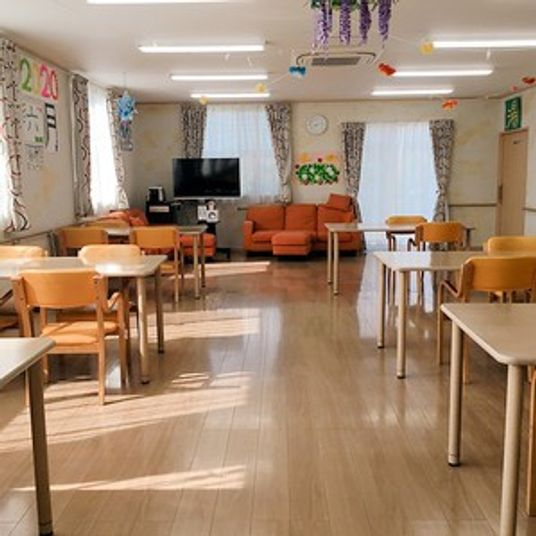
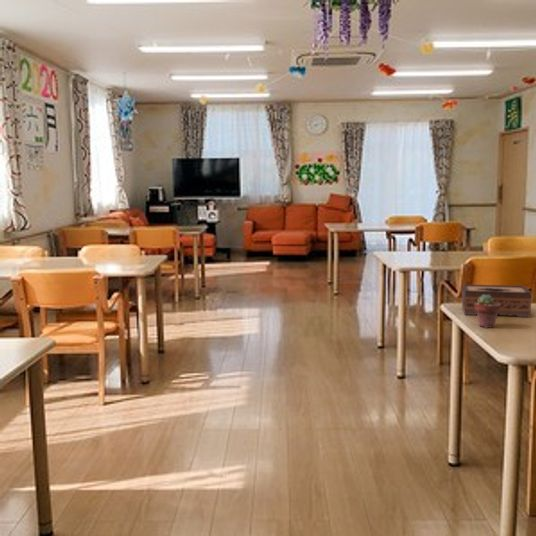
+ tissue box (494, 300)
+ potted succulent (487, 310)
